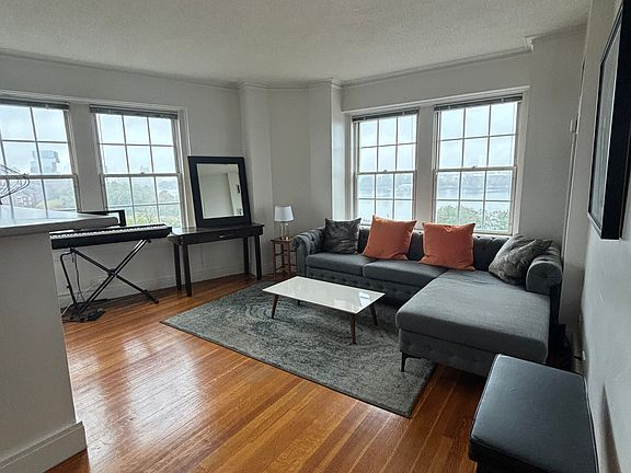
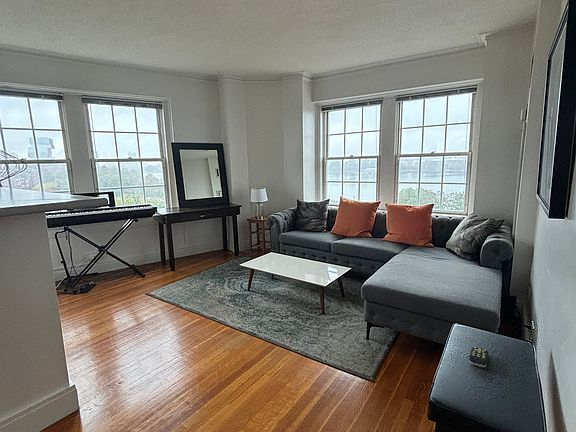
+ remote control (478, 356)
